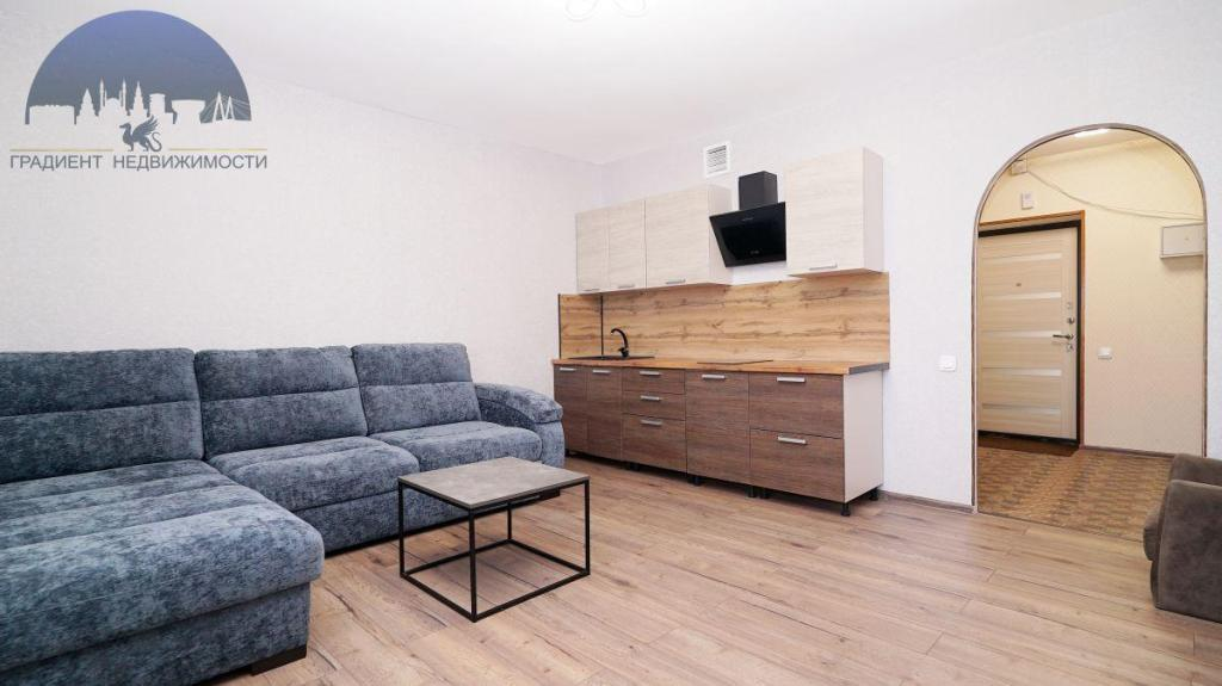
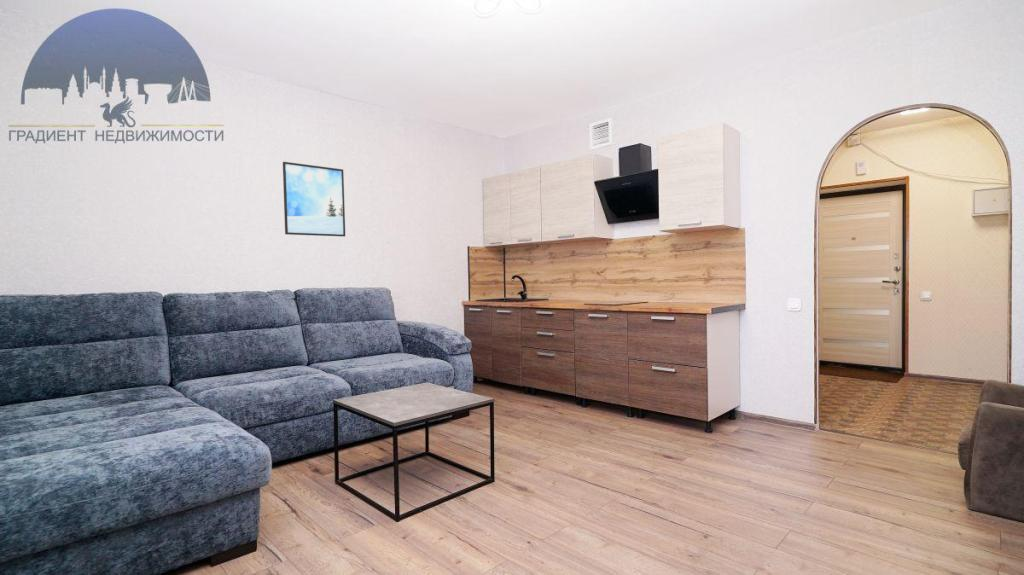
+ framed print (315, 200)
